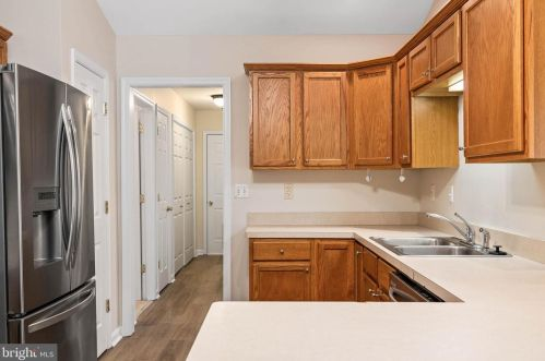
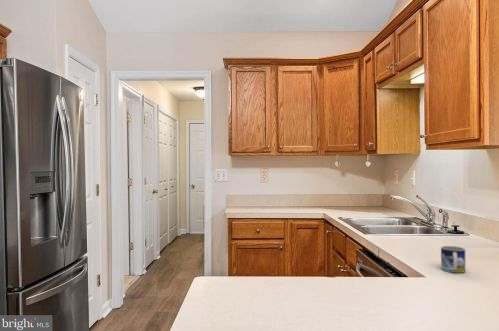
+ mug (453, 260)
